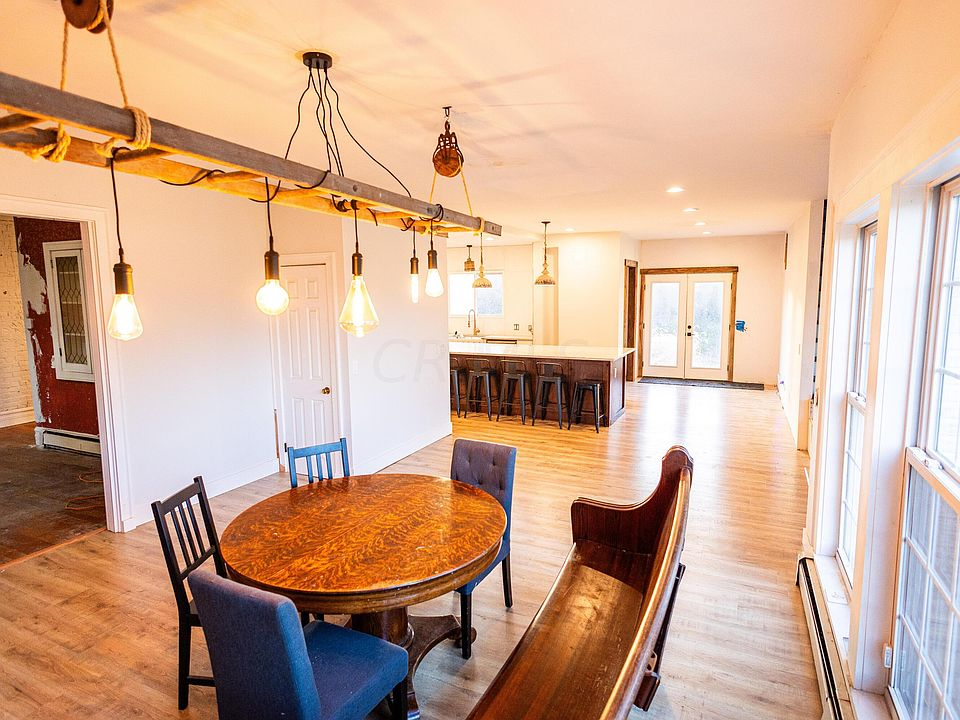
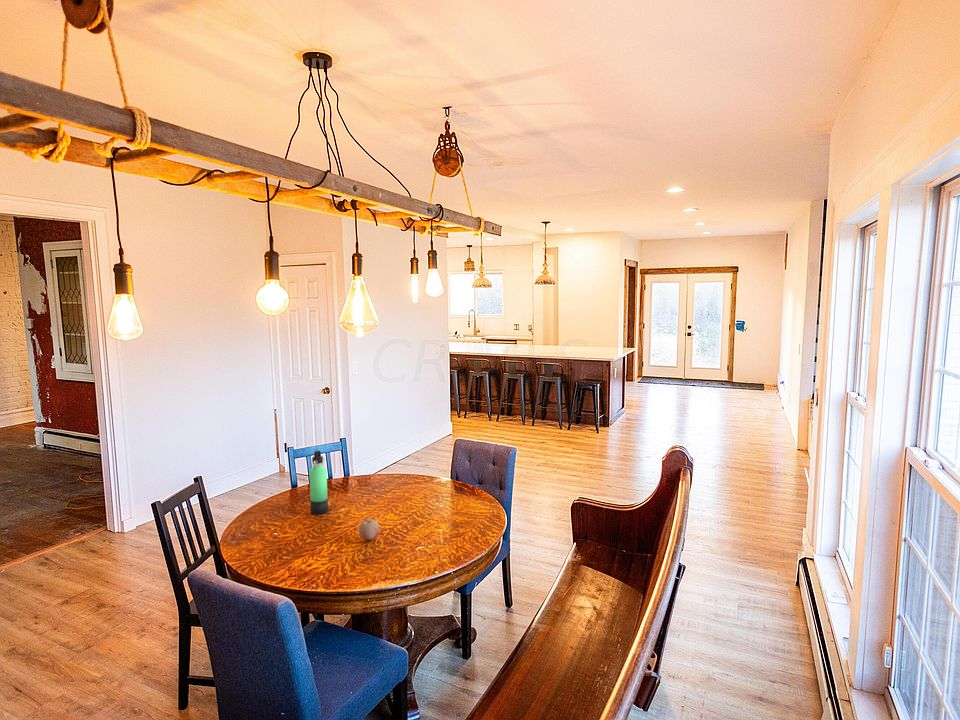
+ fruit (369, 529)
+ thermos bottle (318, 481)
